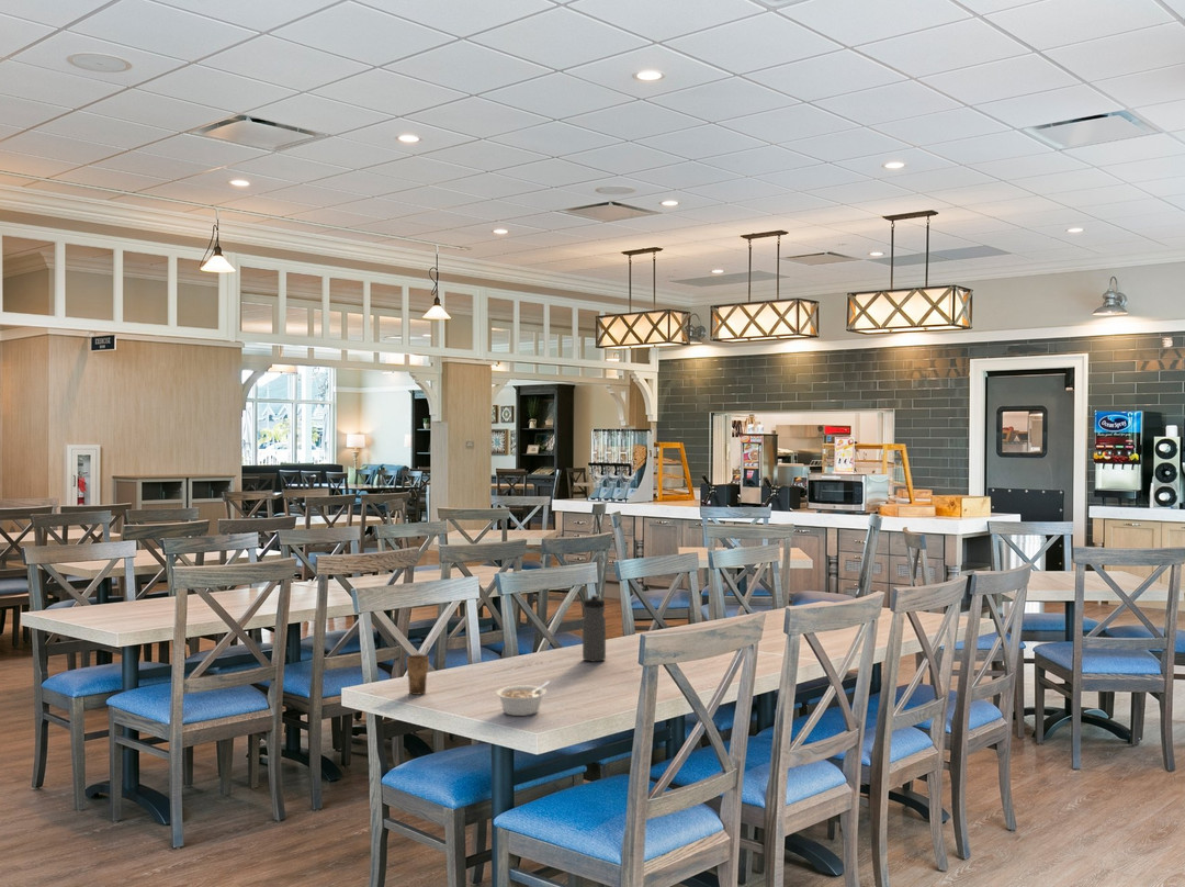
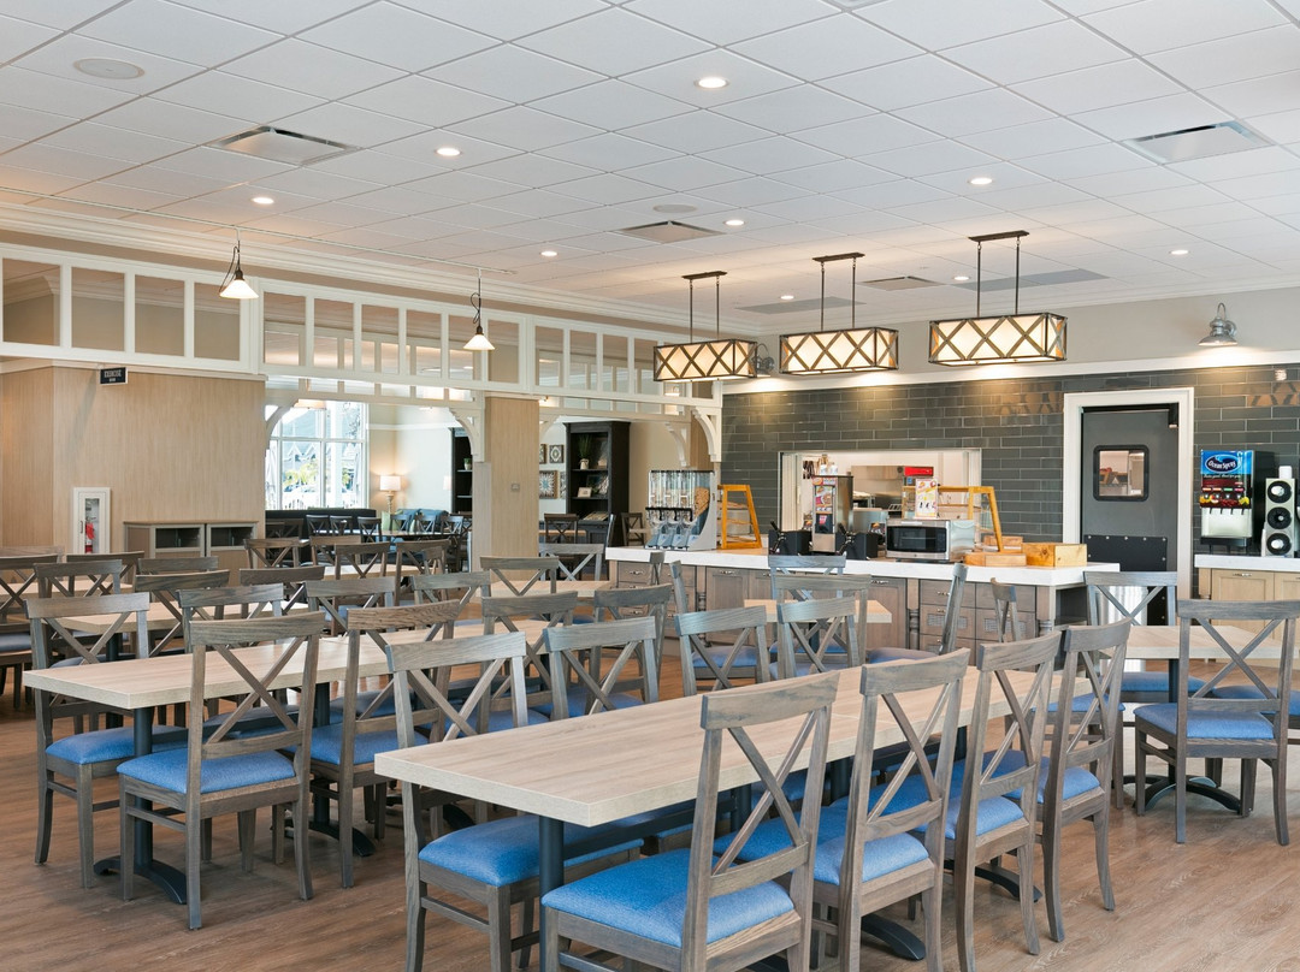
- cup (417, 670)
- water bottle (594, 627)
- legume (521, 698)
